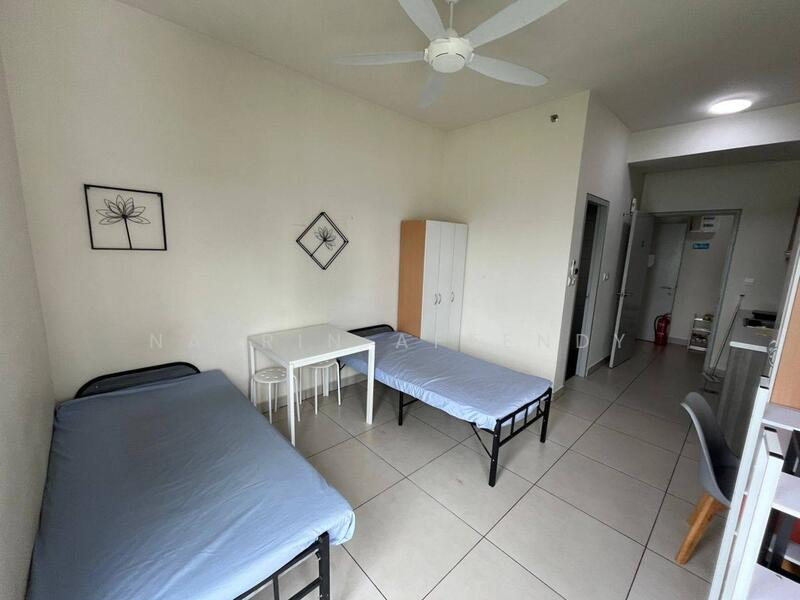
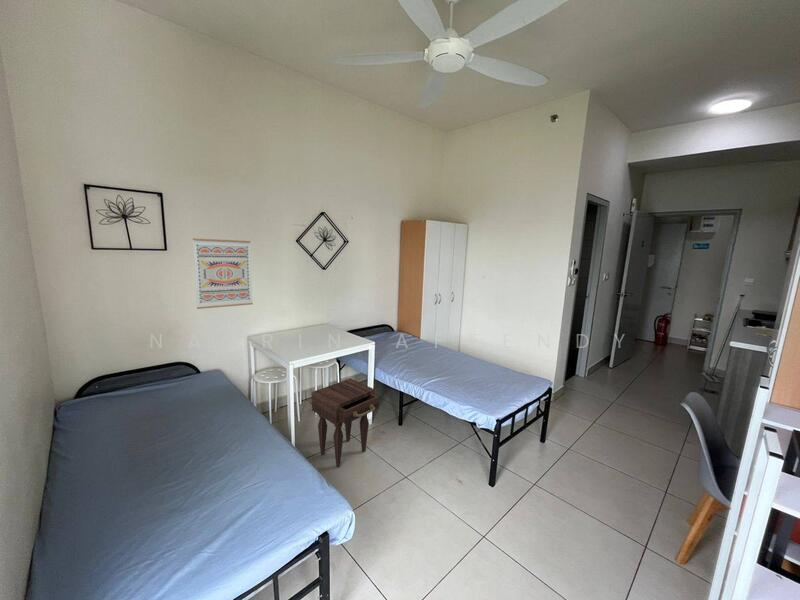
+ nightstand (348, 425)
+ wall art (224, 273)
